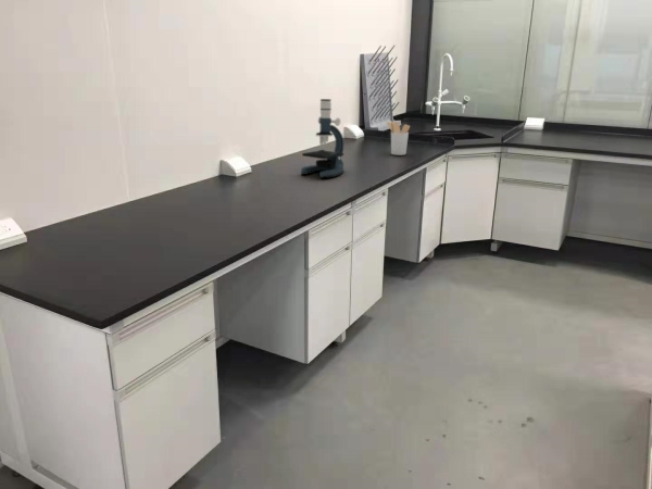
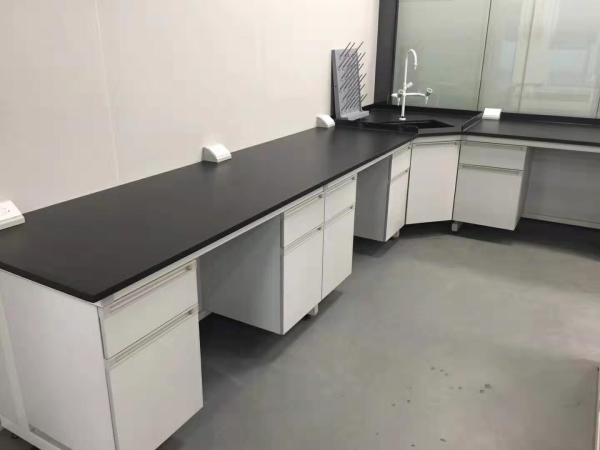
- utensil holder (397, 137)
- microscope (326, 136)
